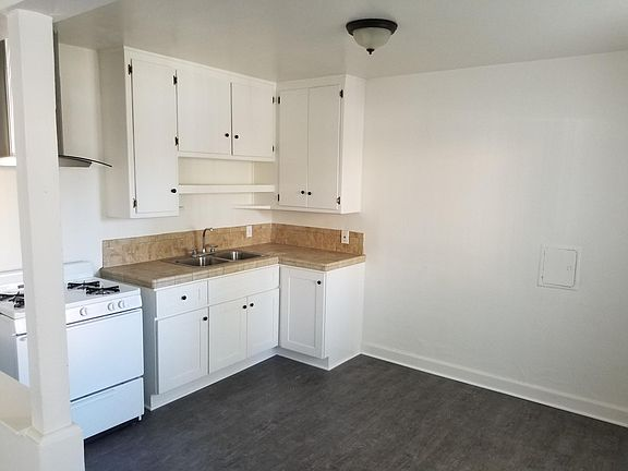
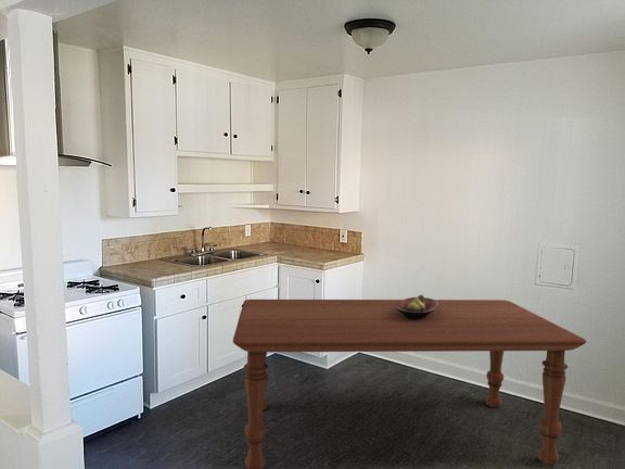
+ dining table (392, 351)
+ fruit bowl (417, 304)
